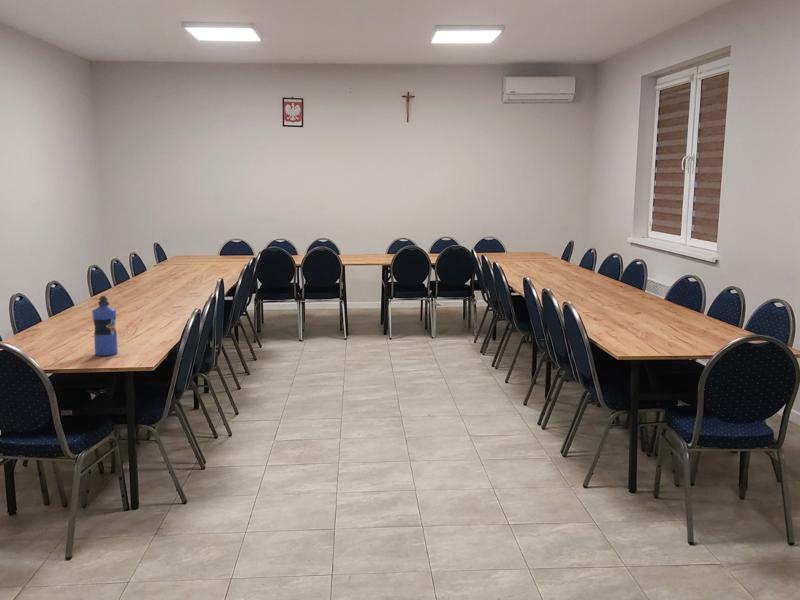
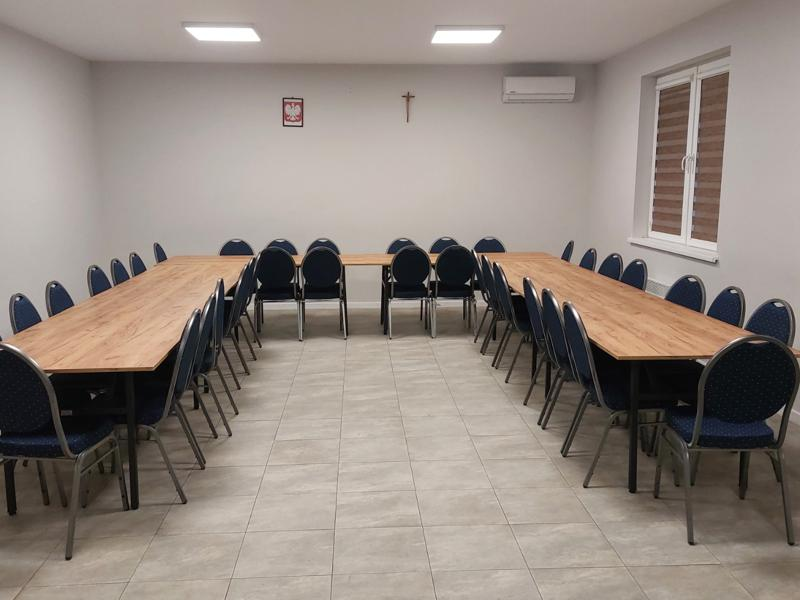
- water bottle (104, 325)
